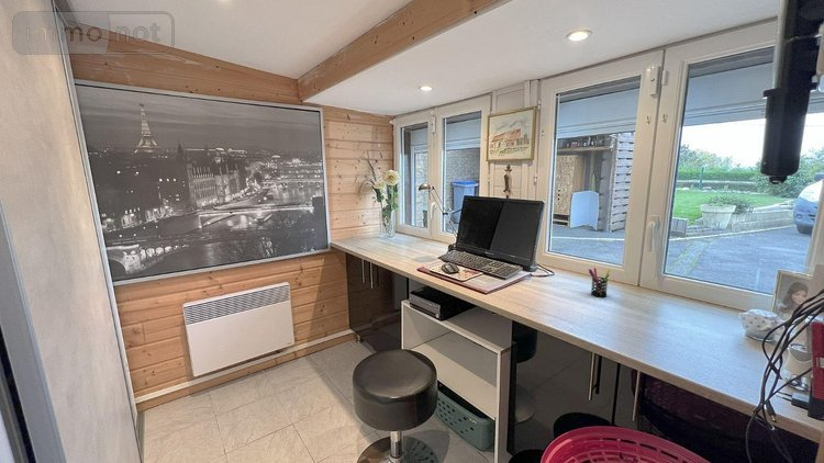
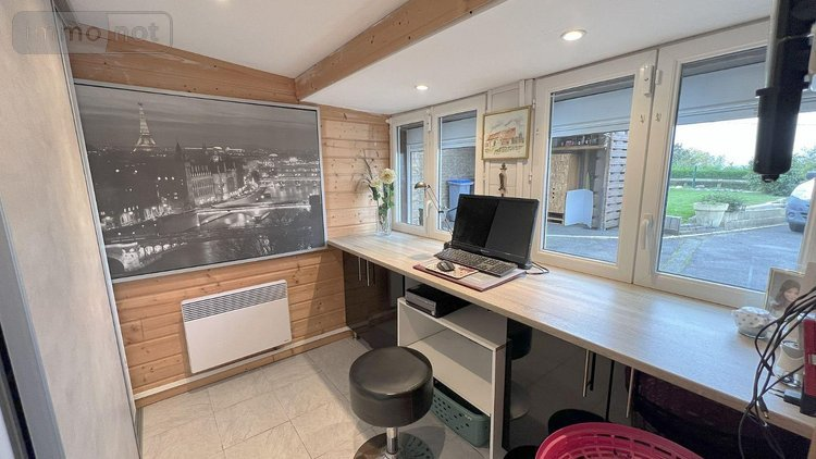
- pen holder (600, 281)
